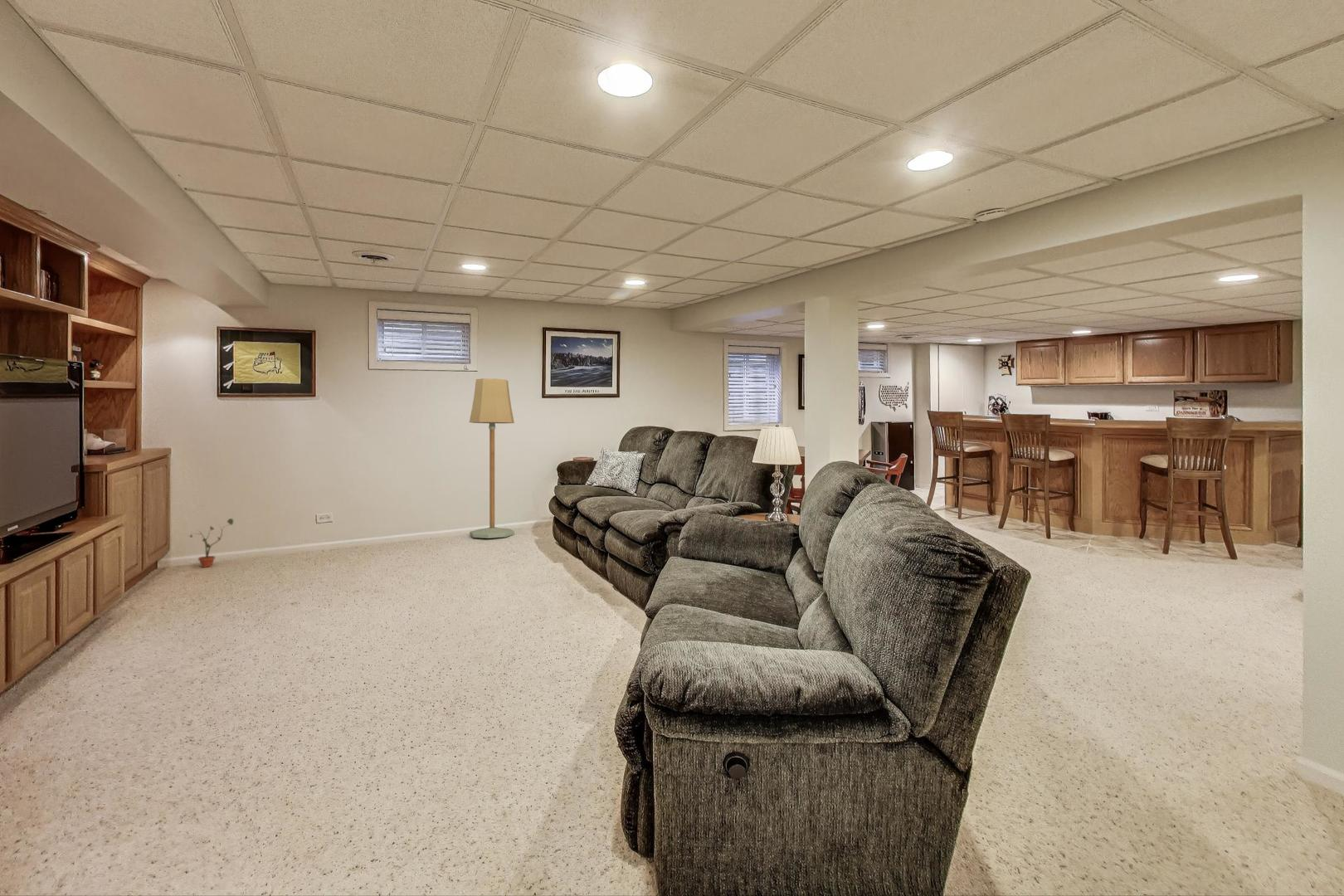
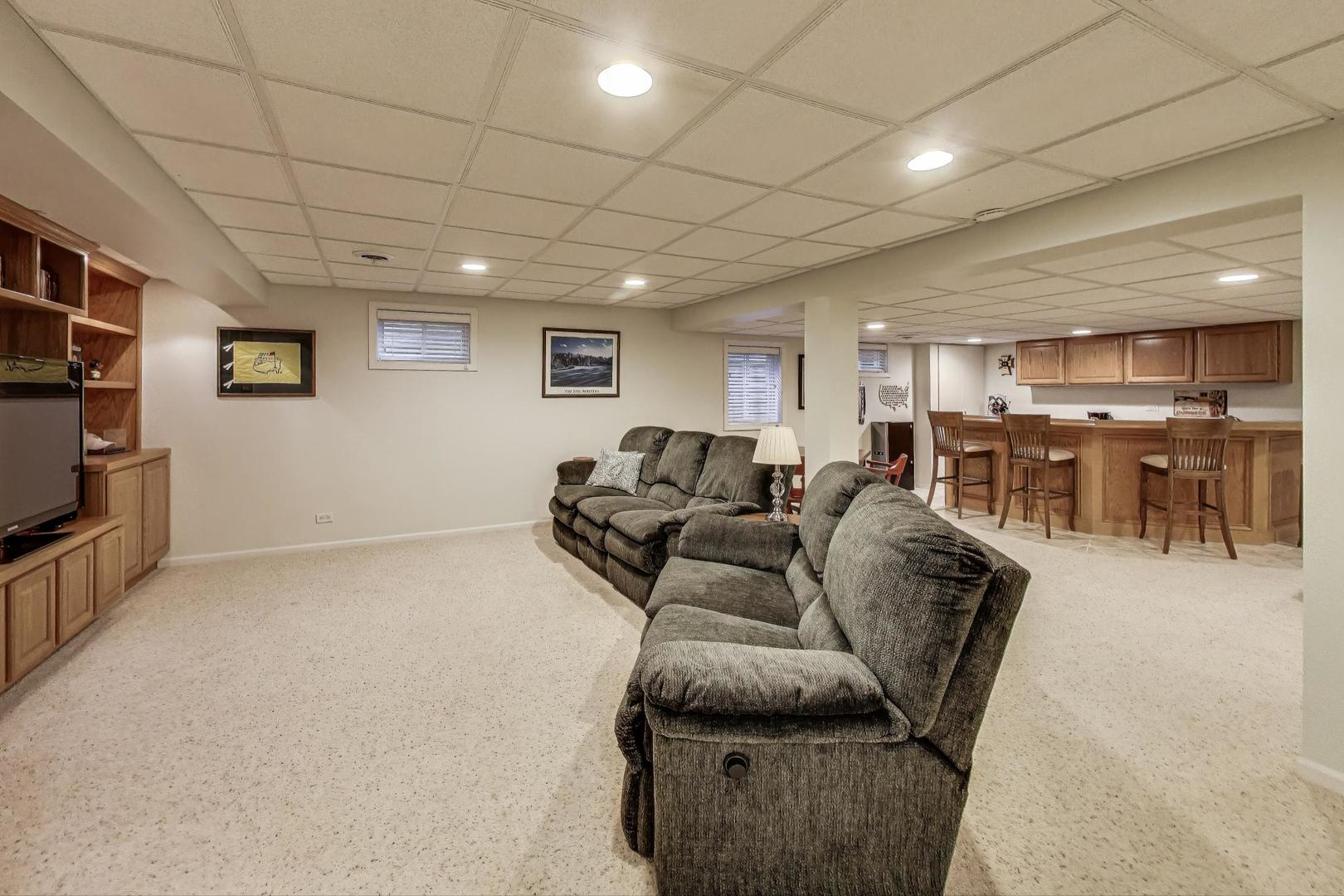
- floor lamp (492, 457)
- potted plant (212, 544)
